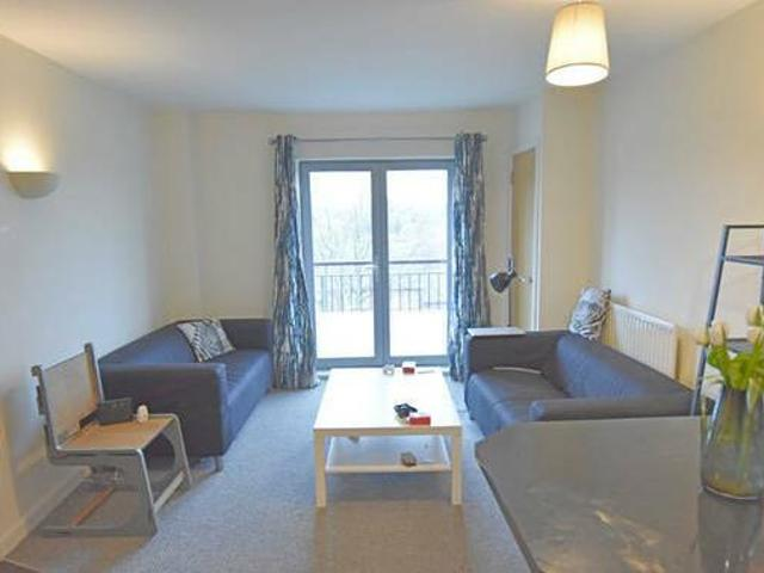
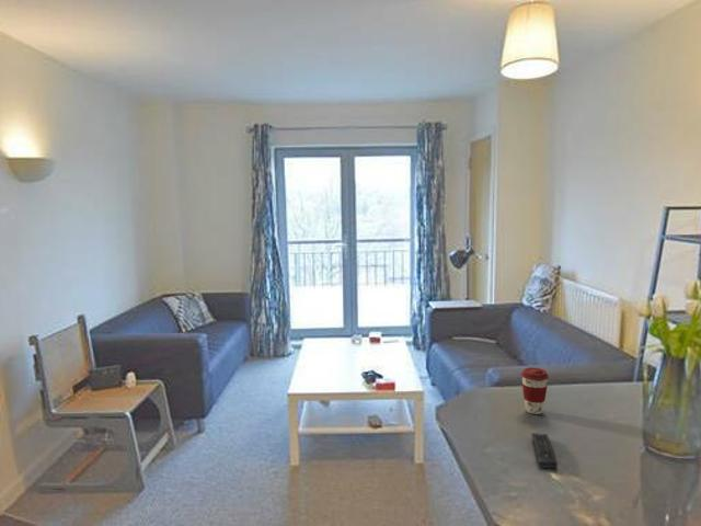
+ coffee cup (533, 390)
+ remote control (542, 447)
